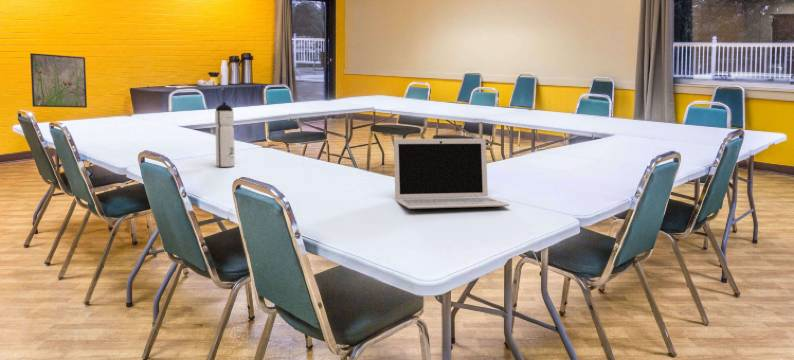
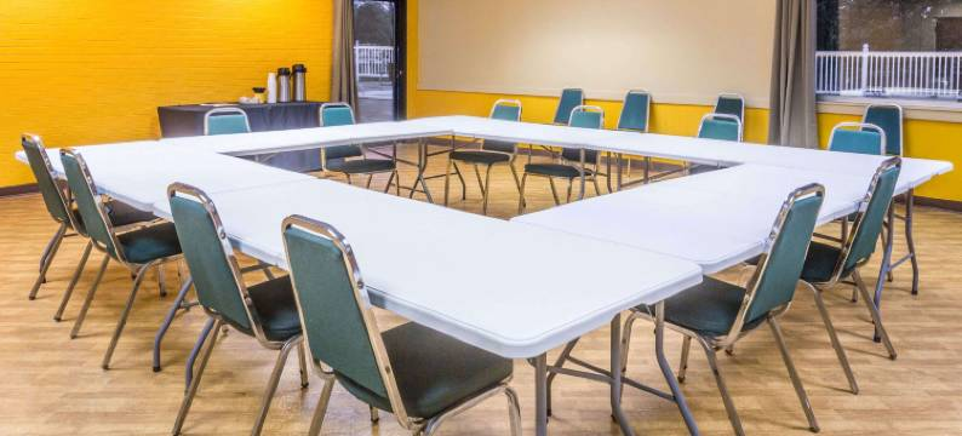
- water bottle (224, 134)
- laptop (449, 171)
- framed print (59, 81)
